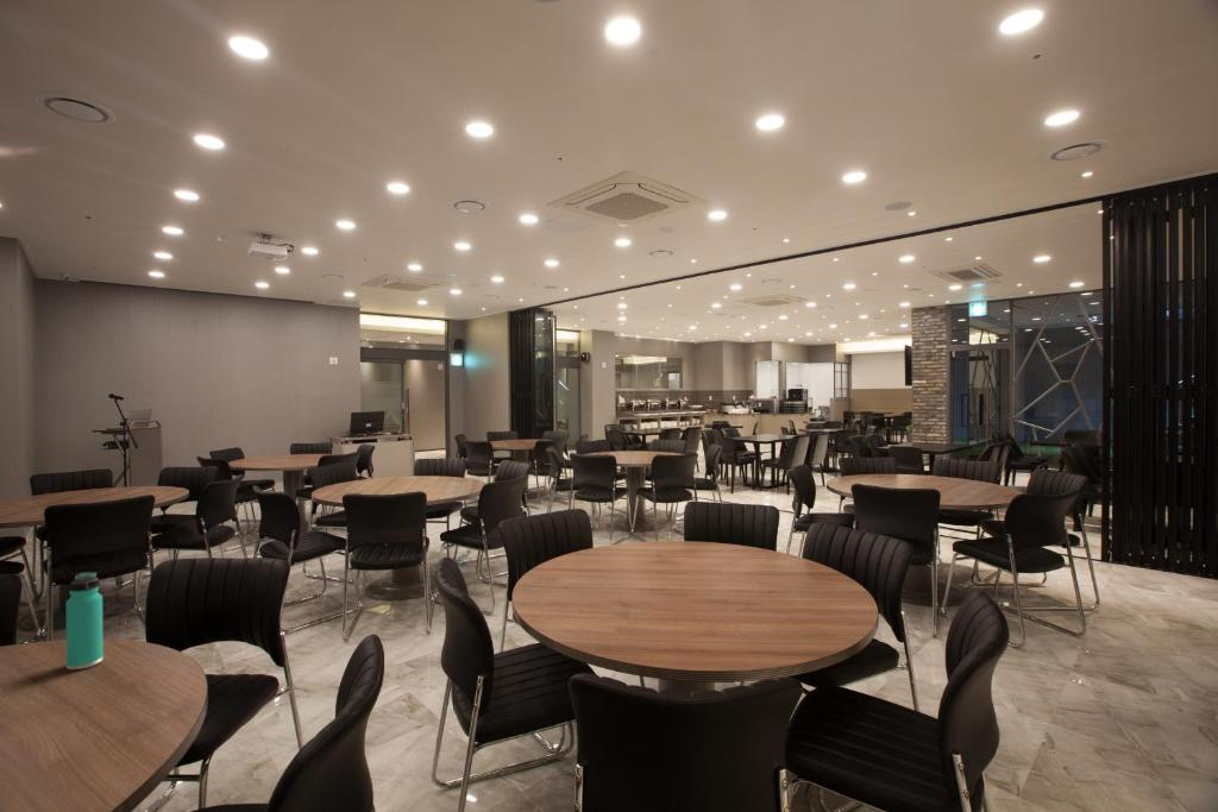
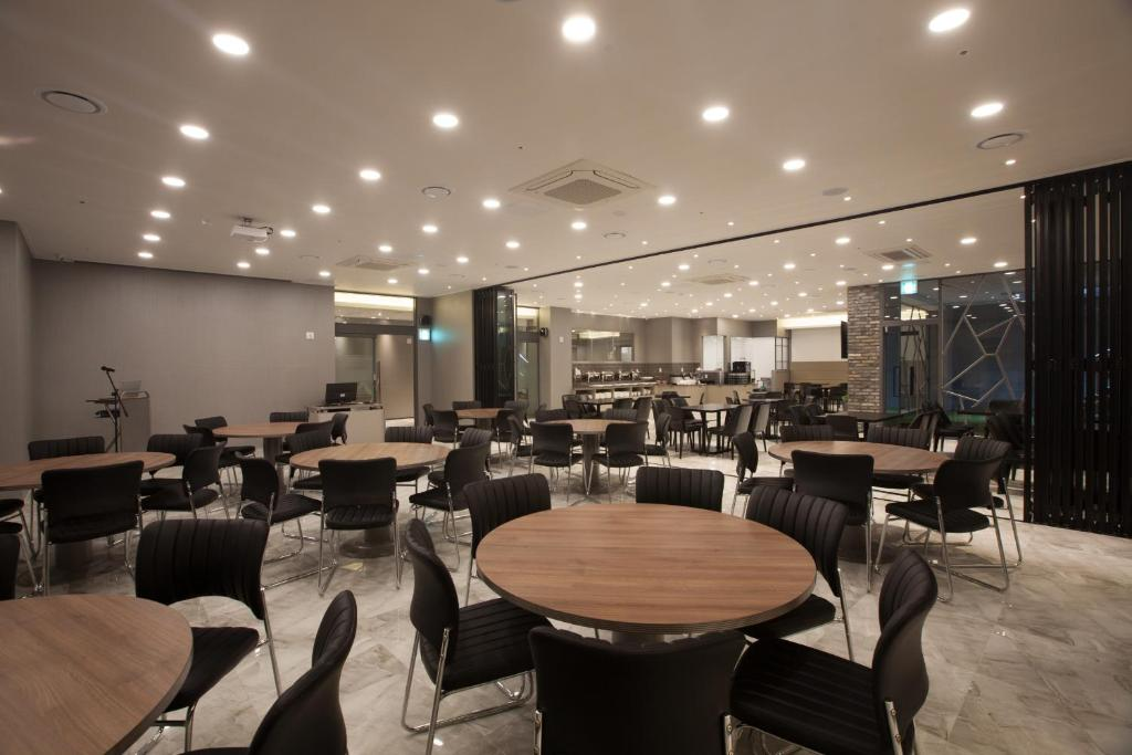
- thermos bottle (84, 618)
